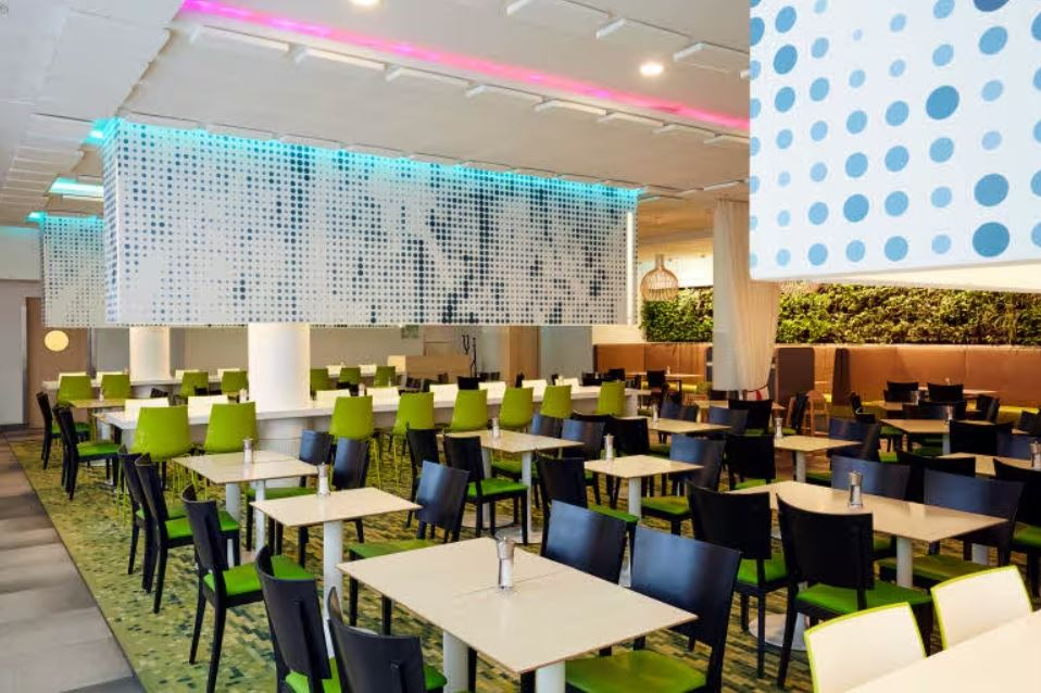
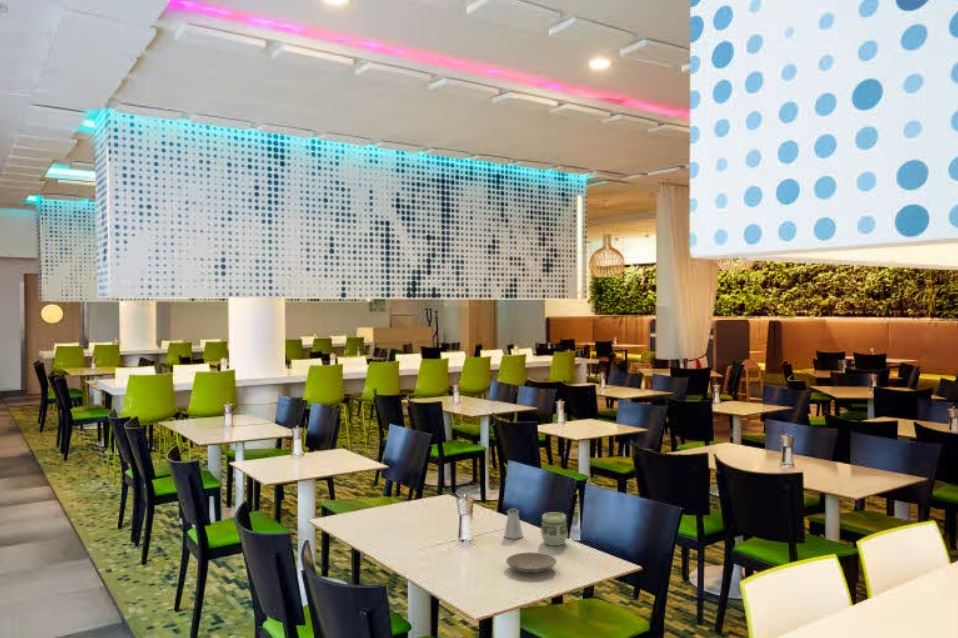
+ saltshaker (513, 522)
+ plate (531, 564)
+ cup (554, 529)
